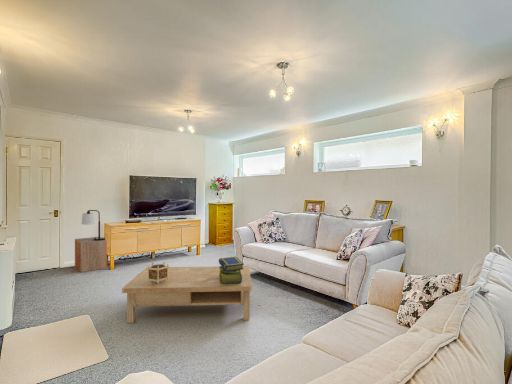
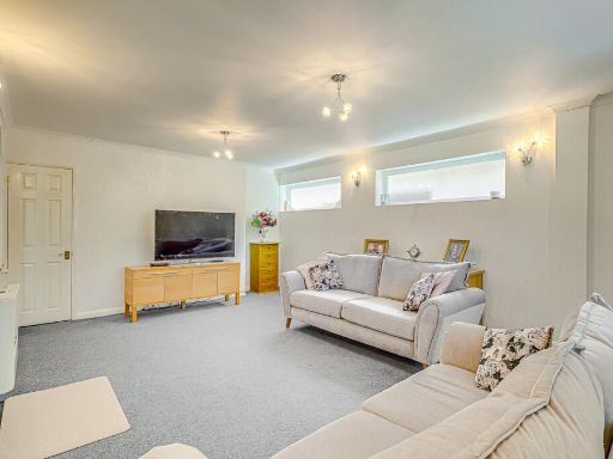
- coffee table (193, 292)
- lamp (93, 223)
- decorative box (159, 272)
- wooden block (90, 253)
- stack of books (231, 269)
